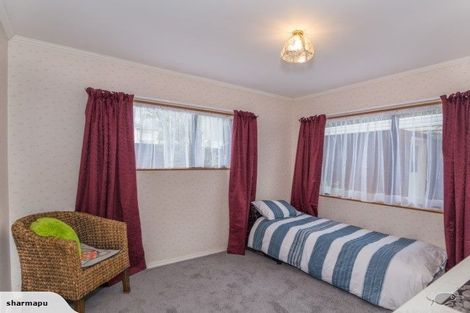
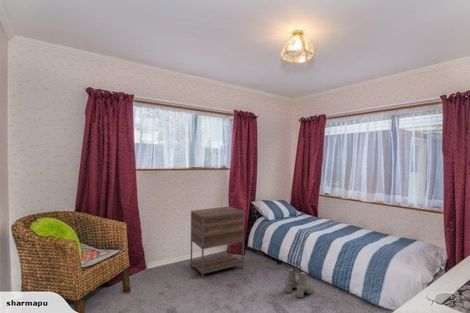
+ nightstand (217, 239)
+ boots (299, 279)
